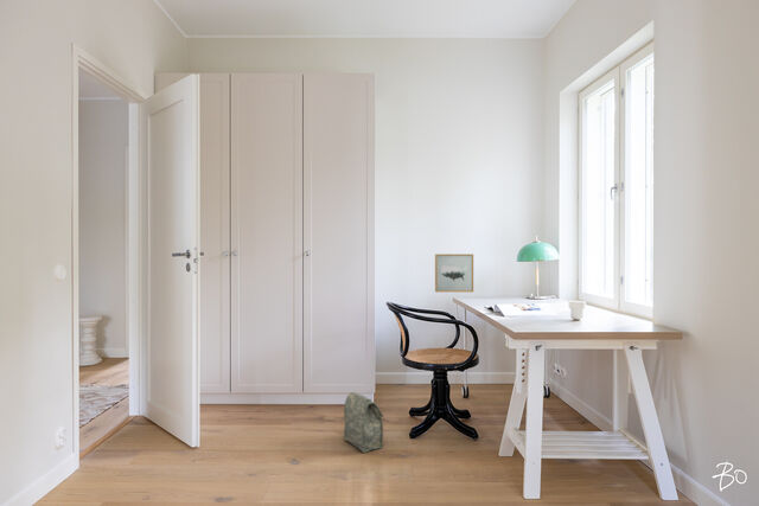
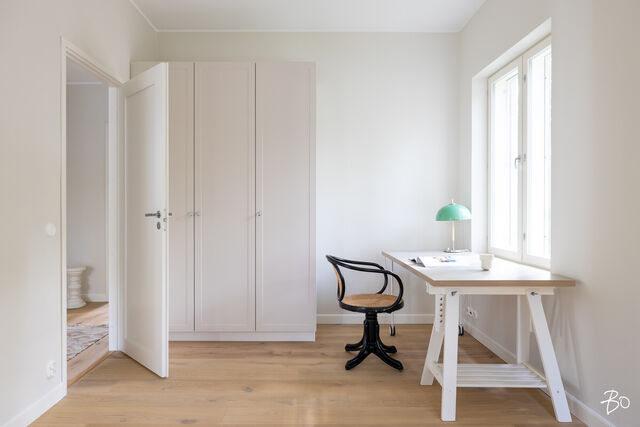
- bag (363, 418)
- wall art (453, 273)
